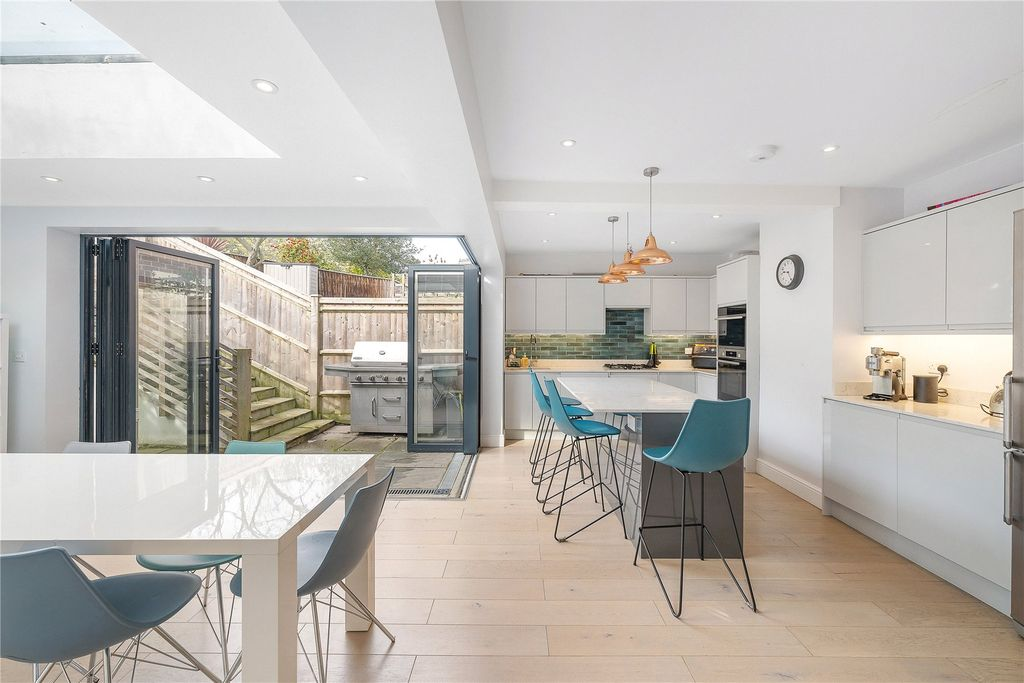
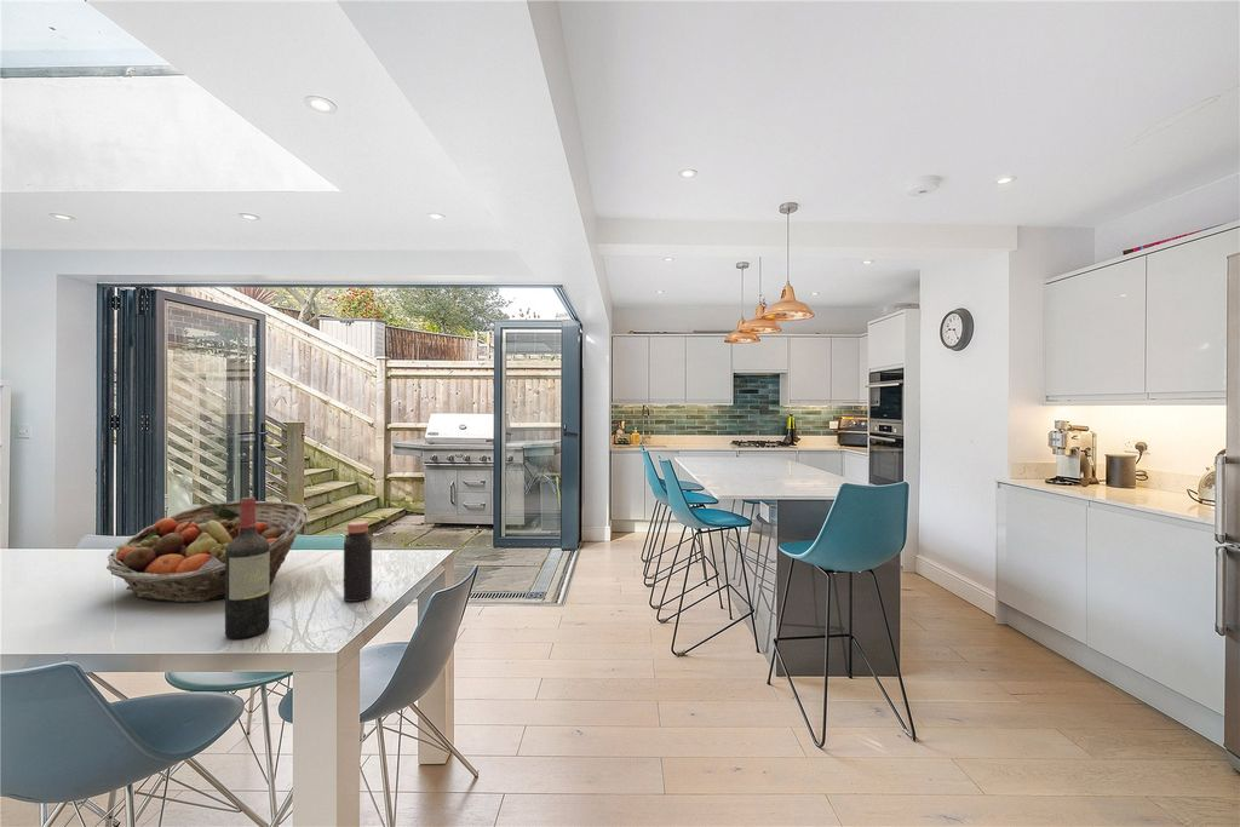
+ bottle (357, 559)
+ fruit basket (214, 547)
+ wine bottle (247, 564)
